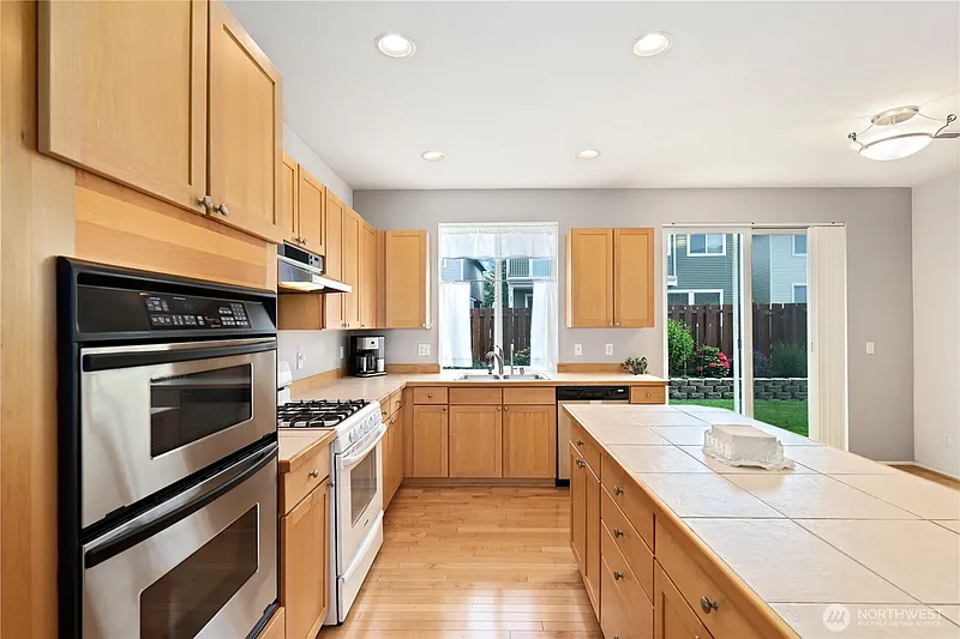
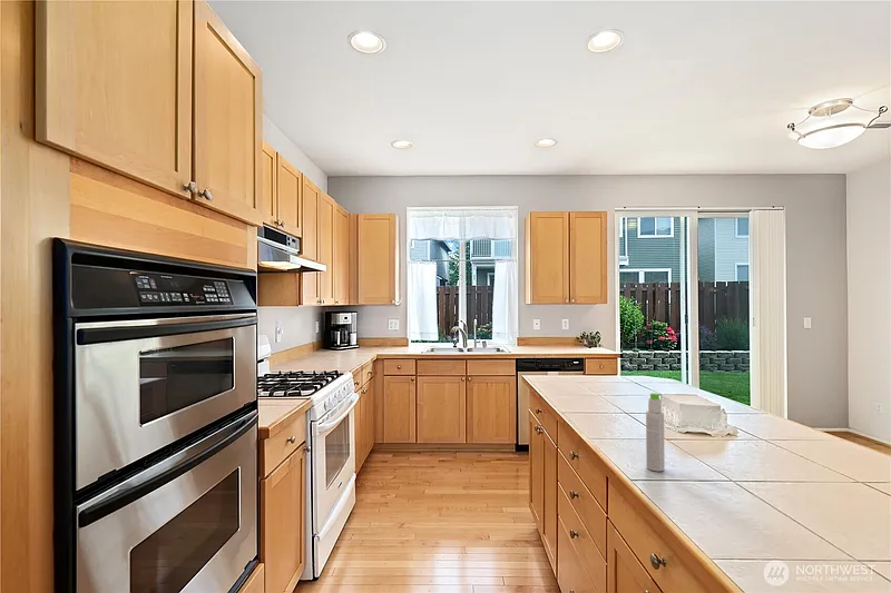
+ bottle (655, 431)
